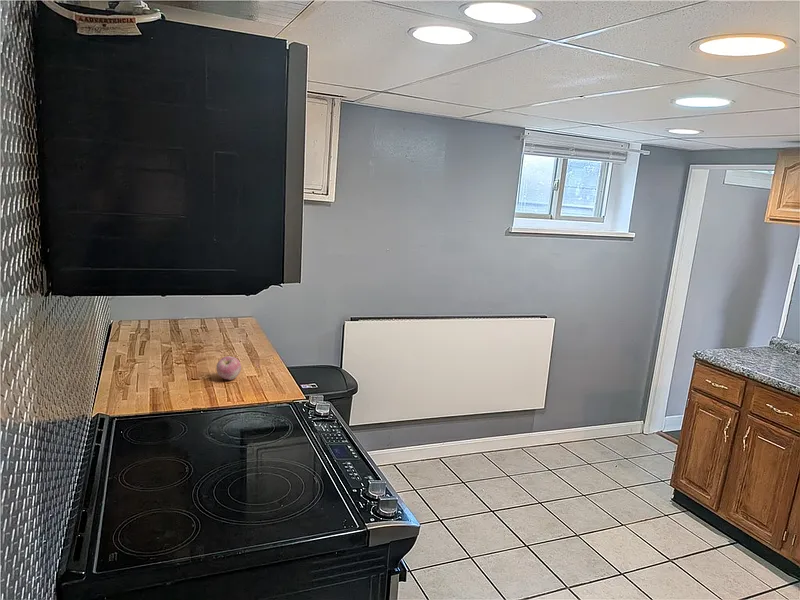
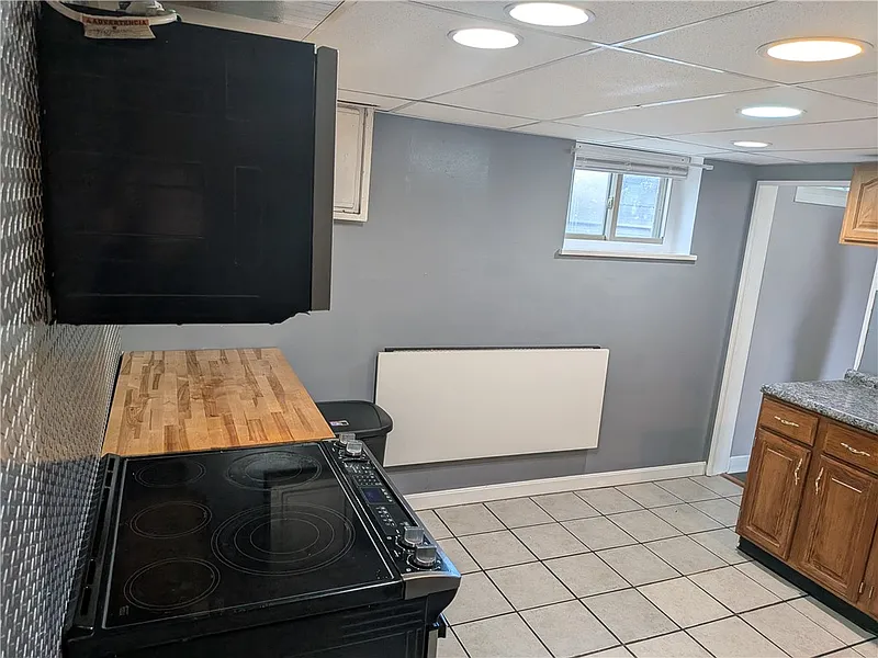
- apple (228, 368)
